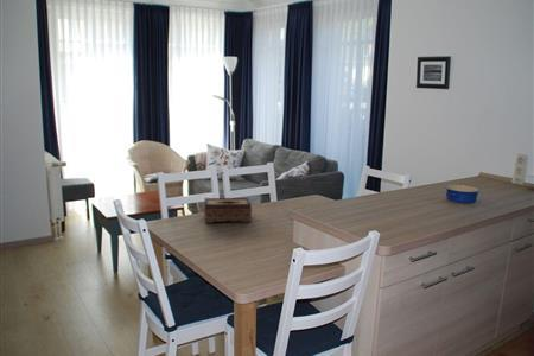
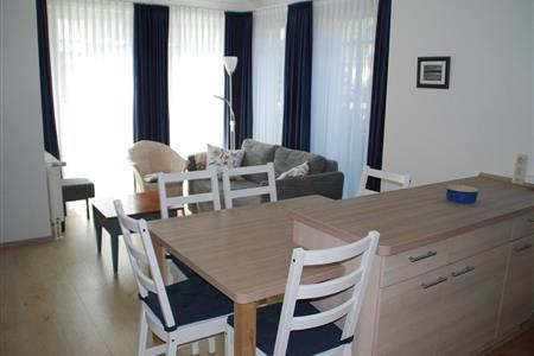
- tissue box (227, 209)
